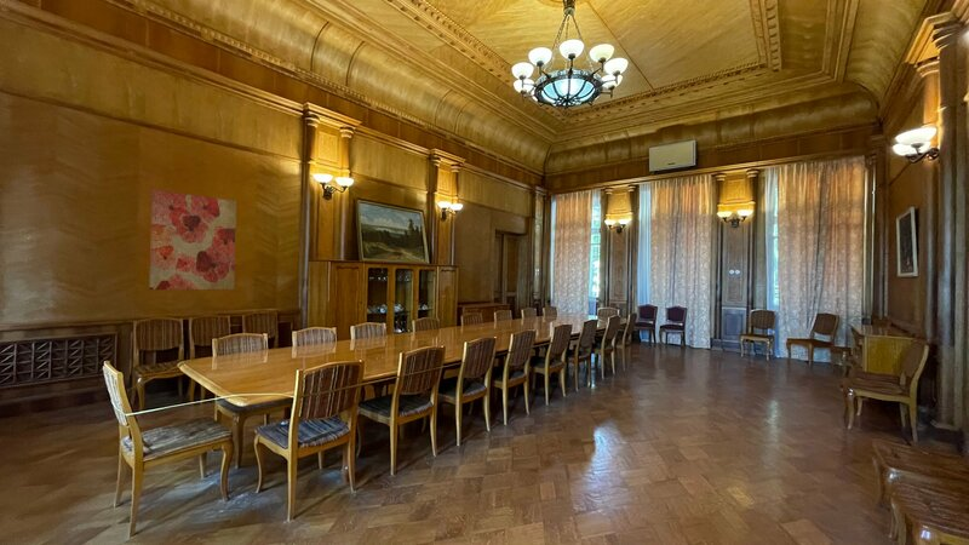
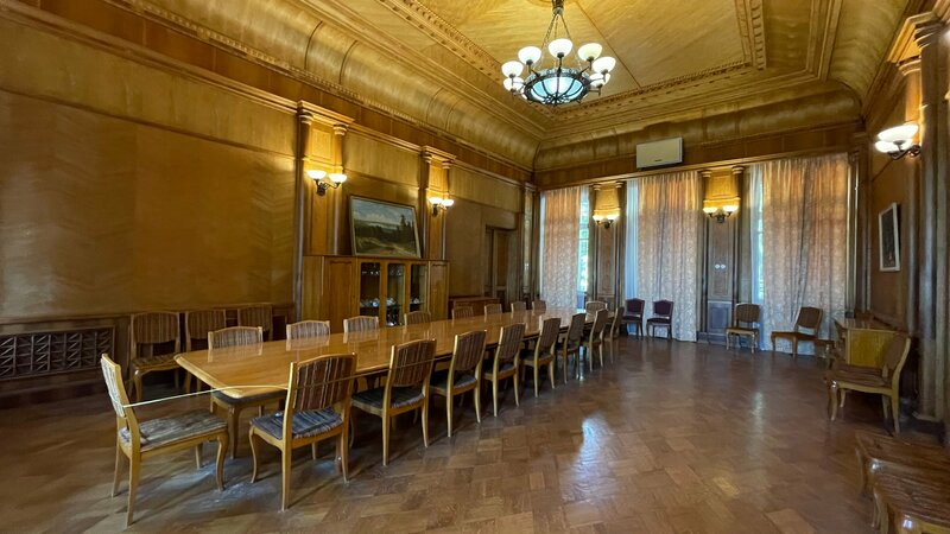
- wall art (195, 242)
